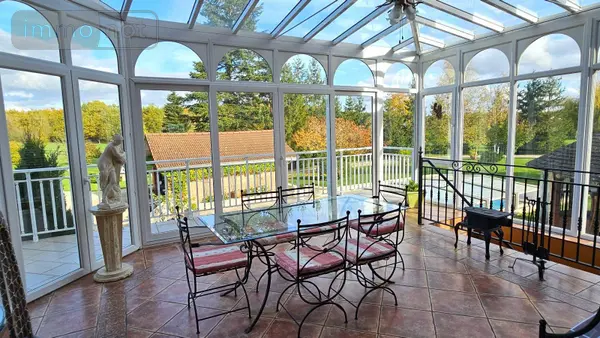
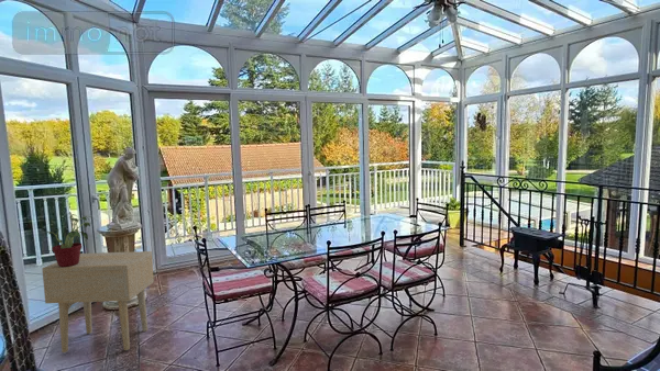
+ potted plant (74, 236)
+ side table (105, 300)
